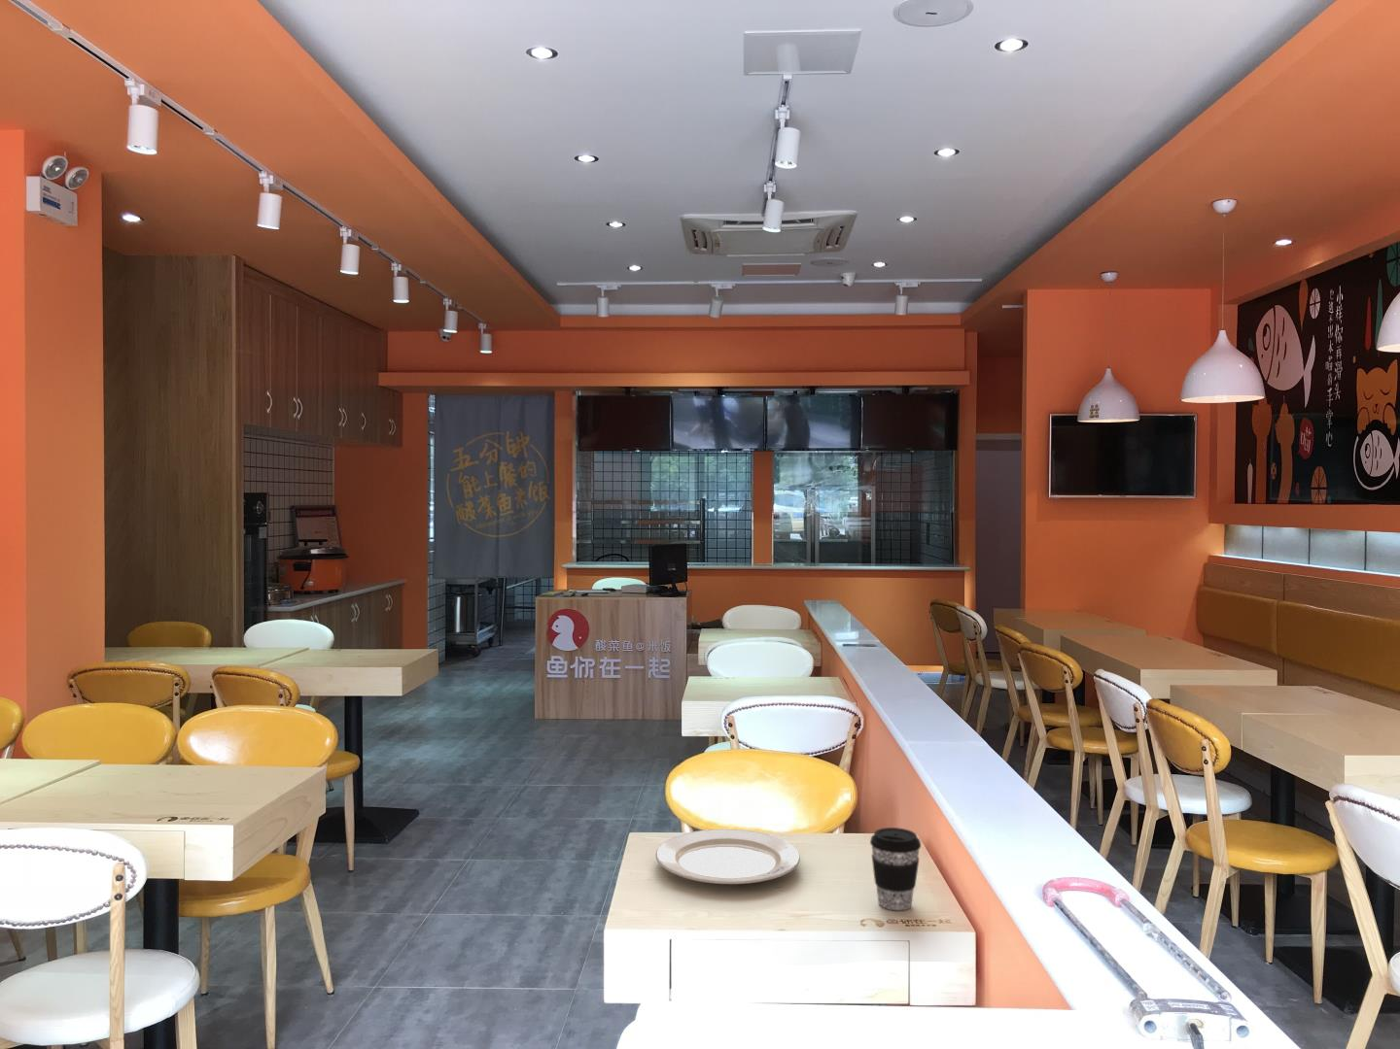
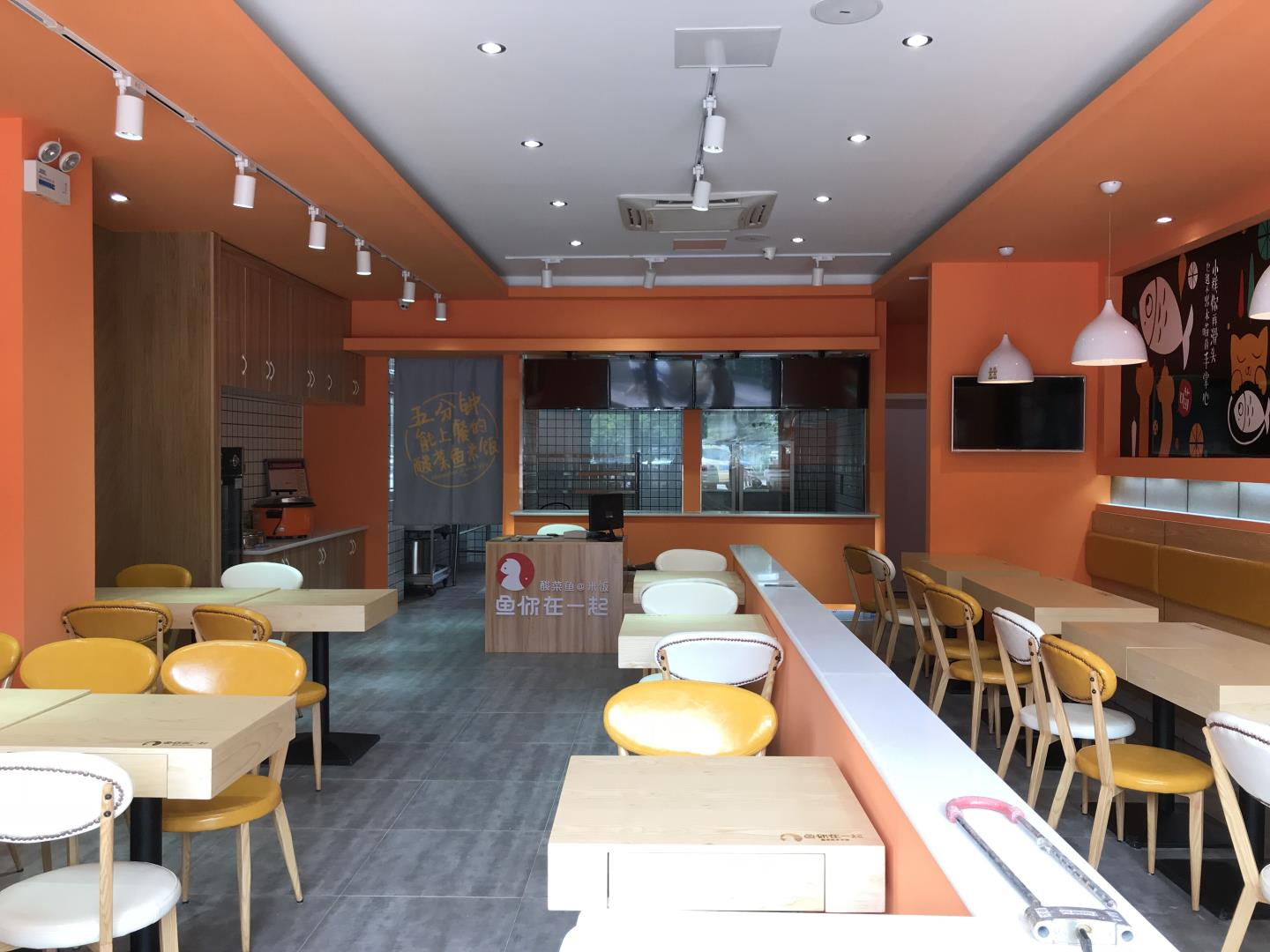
- chinaware (728, 858)
- coffee cup (894, 868)
